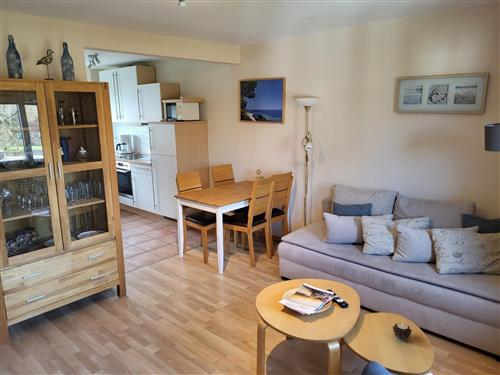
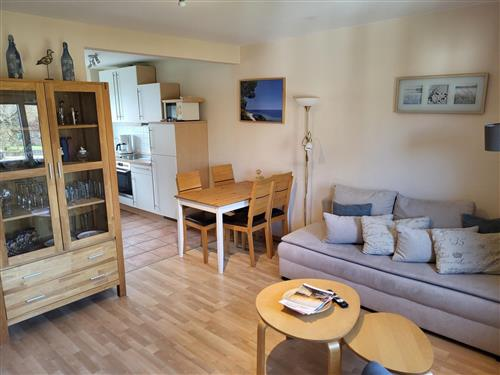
- candle (402, 330)
